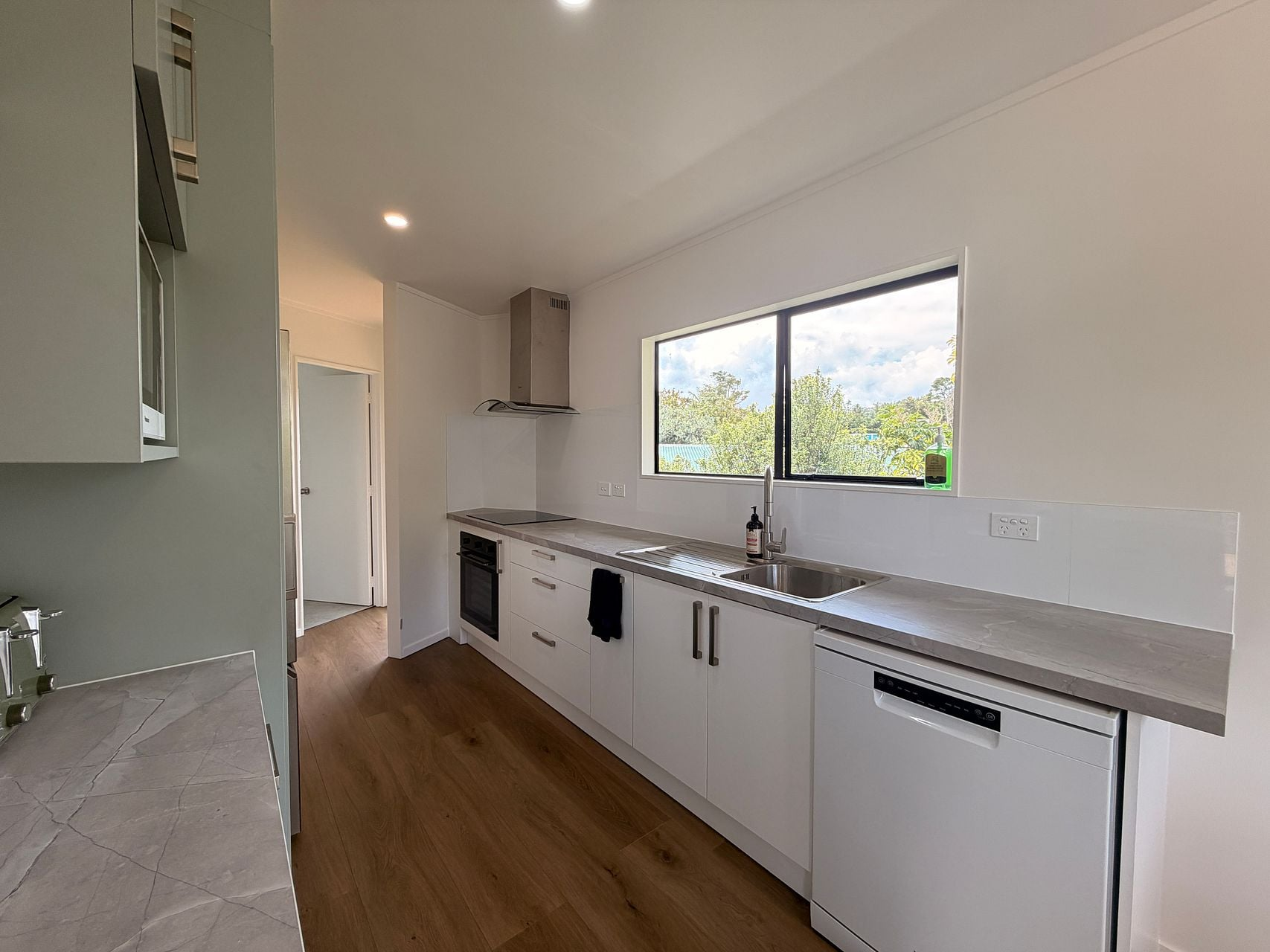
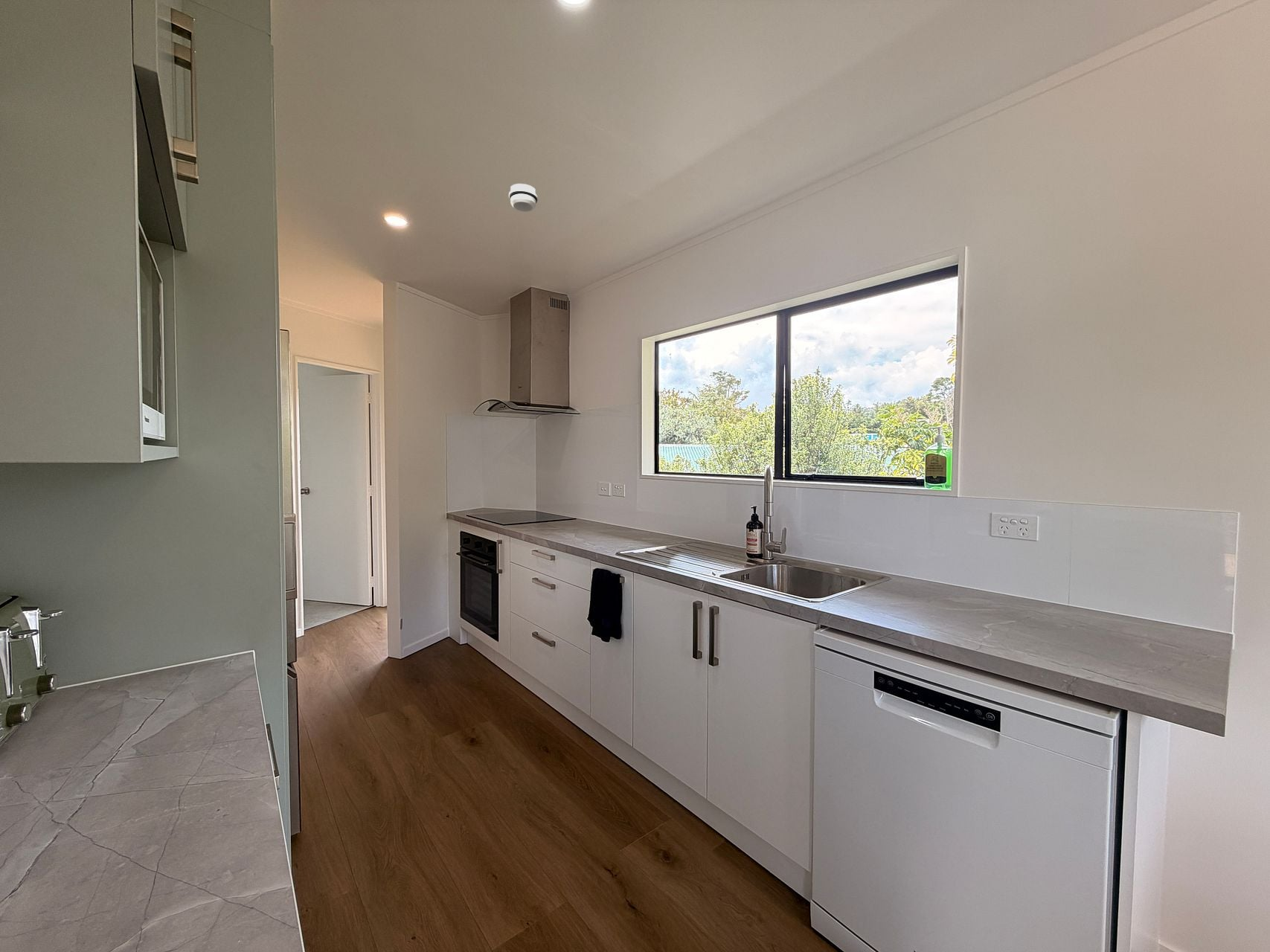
+ smoke detector (523, 198)
